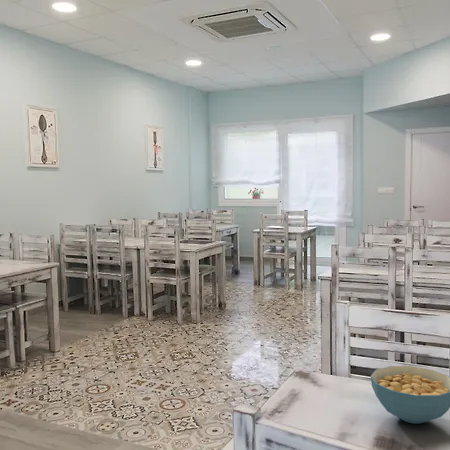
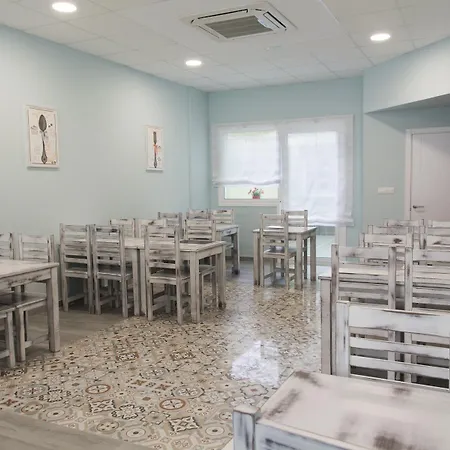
- cereal bowl (412, 398)
